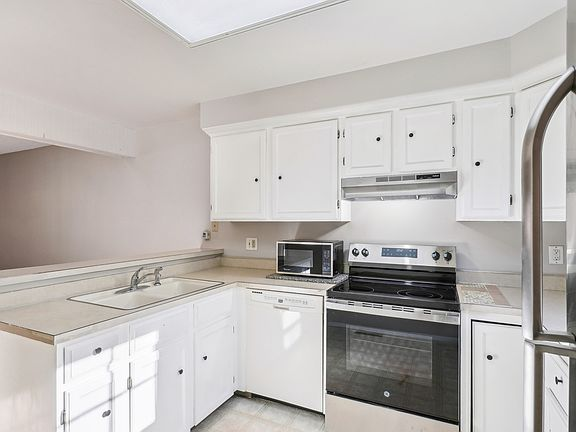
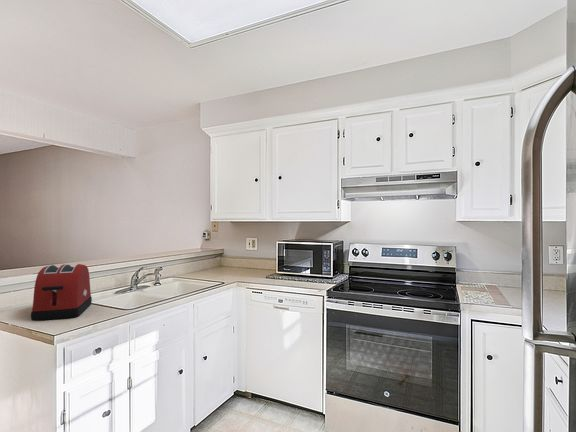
+ toaster (63, 288)
